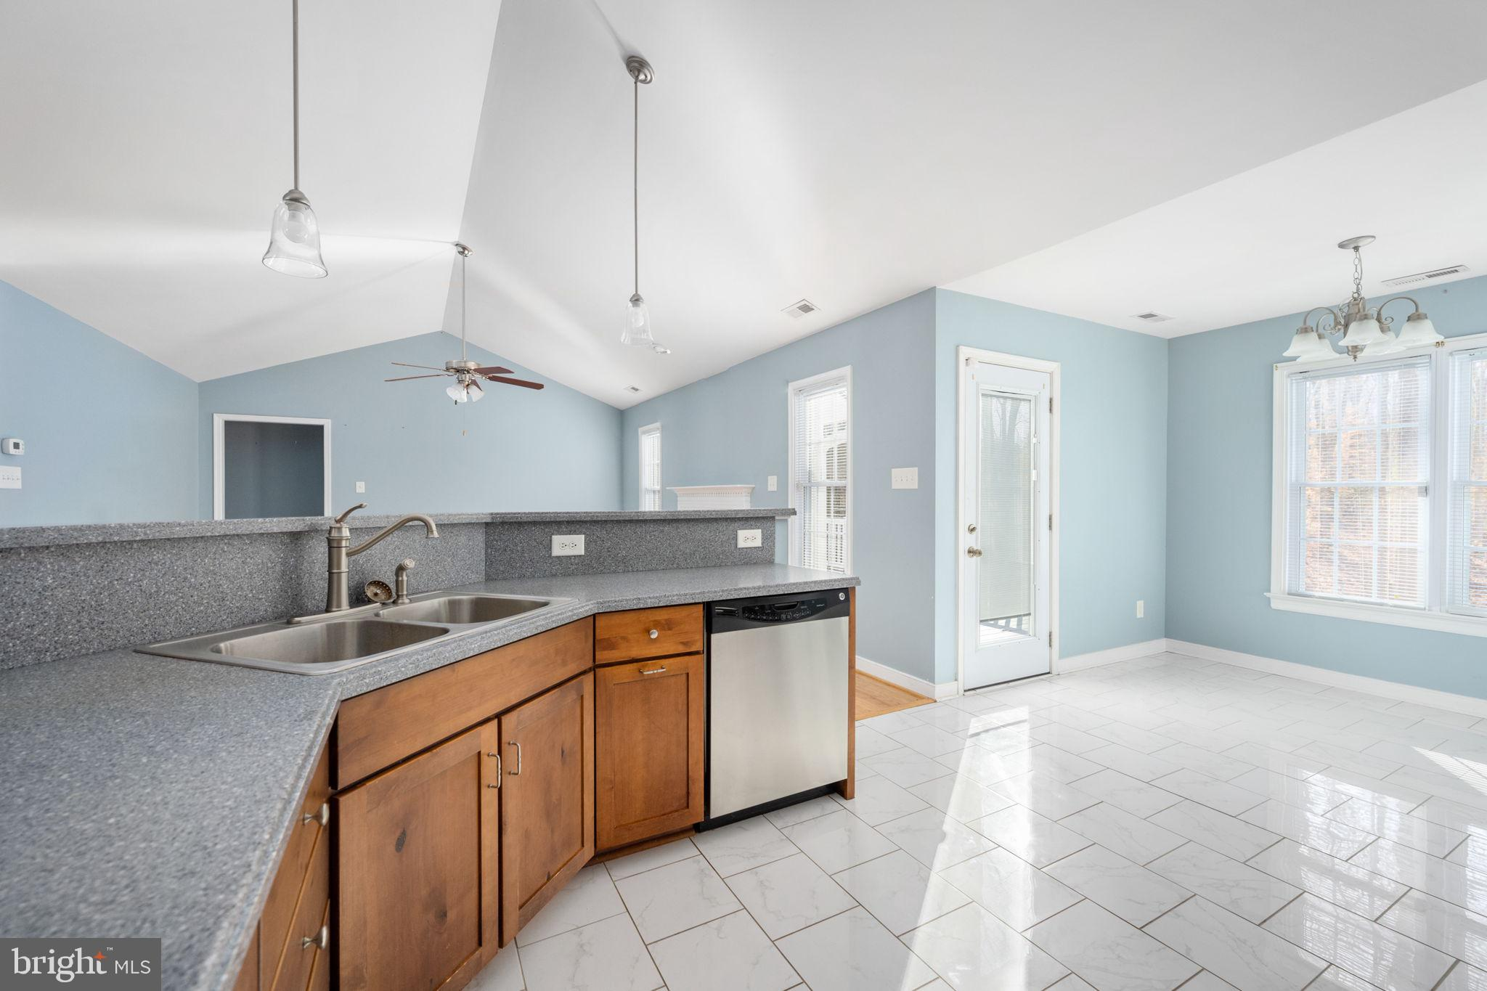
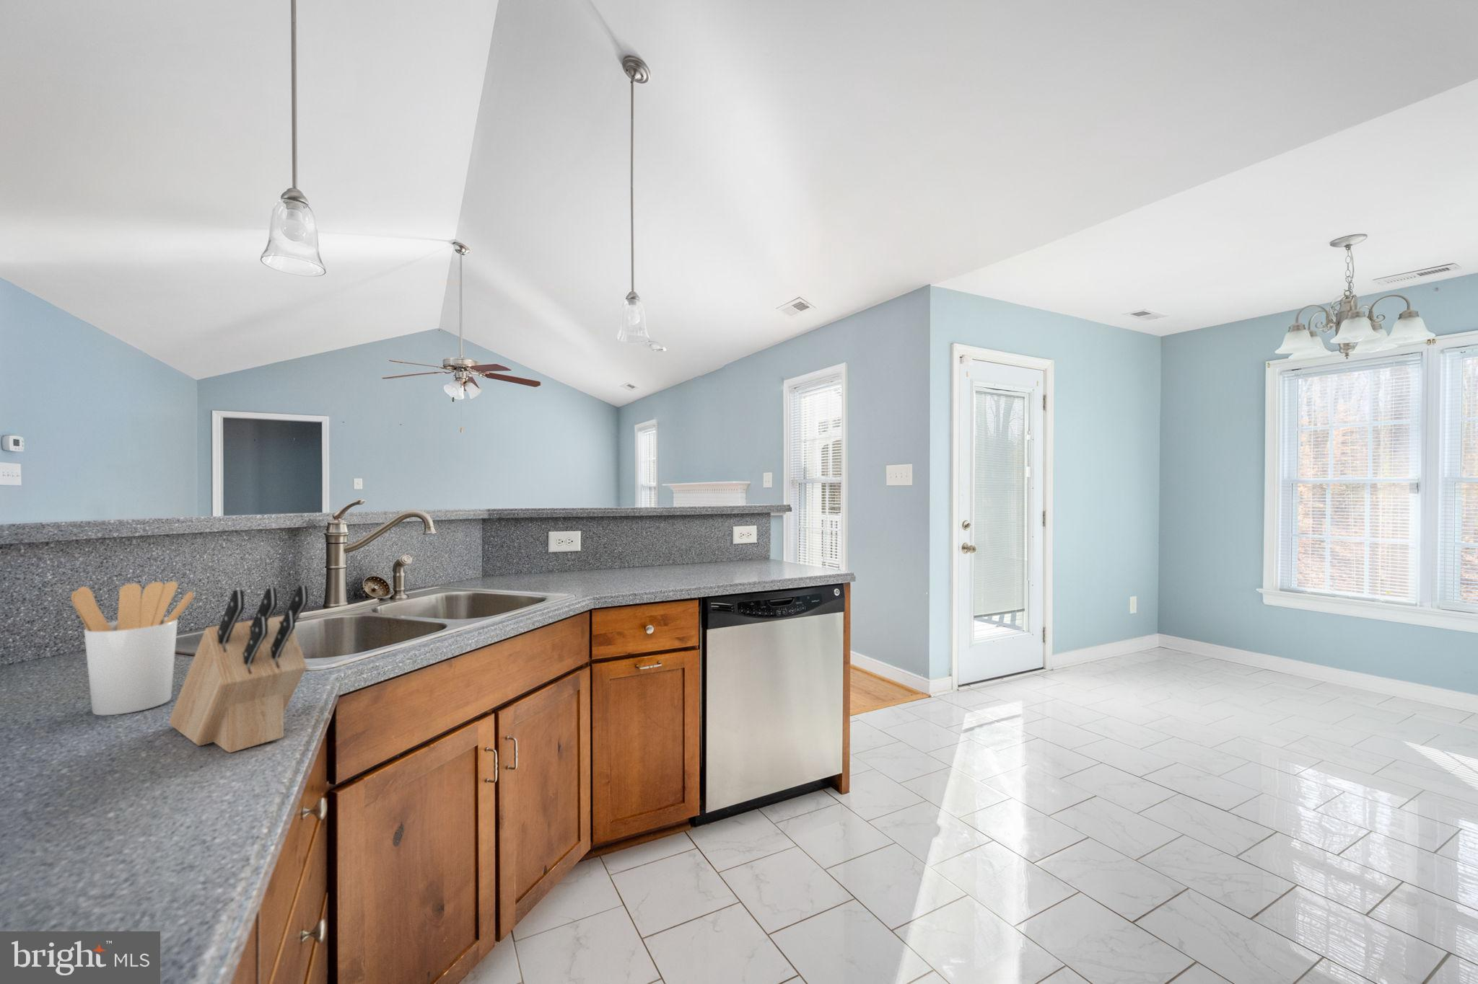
+ knife block (241, 658)
+ utensil holder (137, 641)
